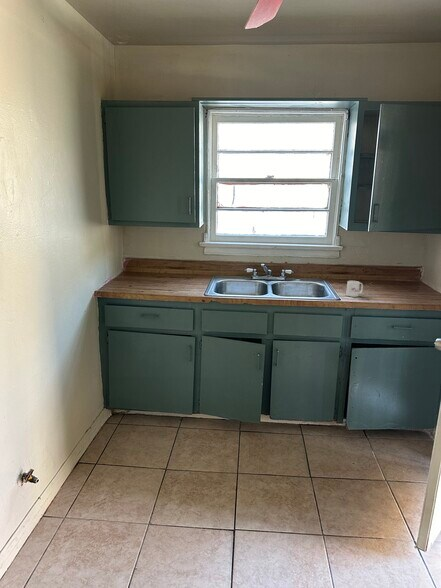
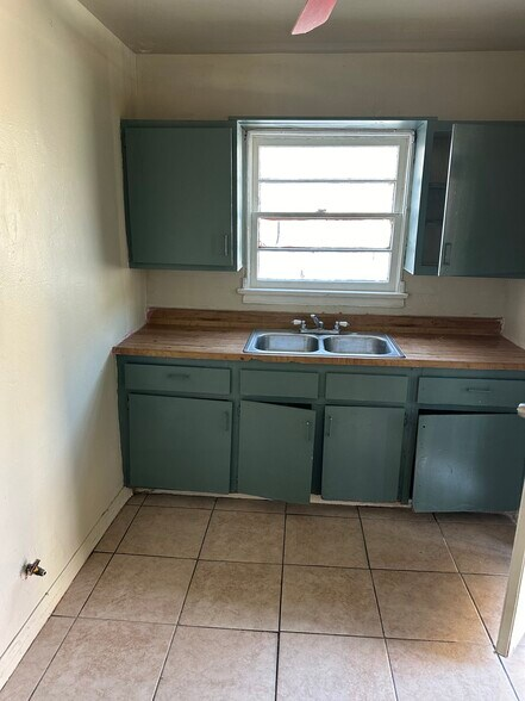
- mug (355, 288)
